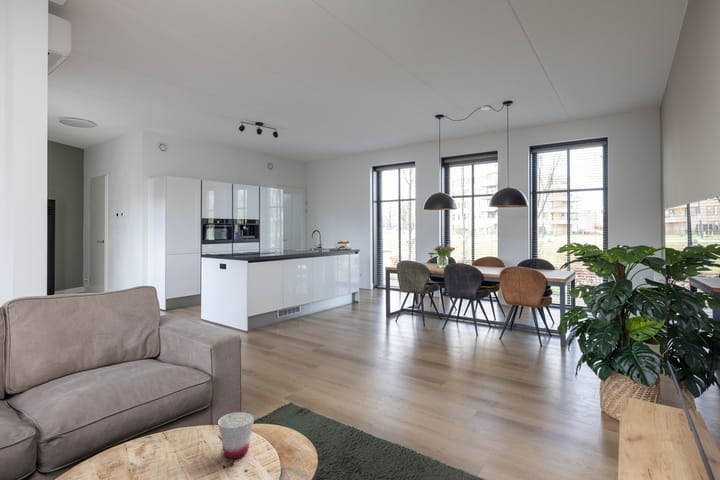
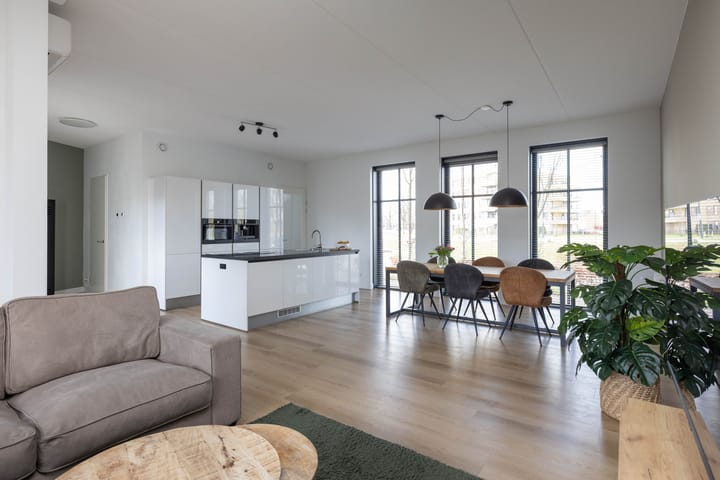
- cup (236, 436)
